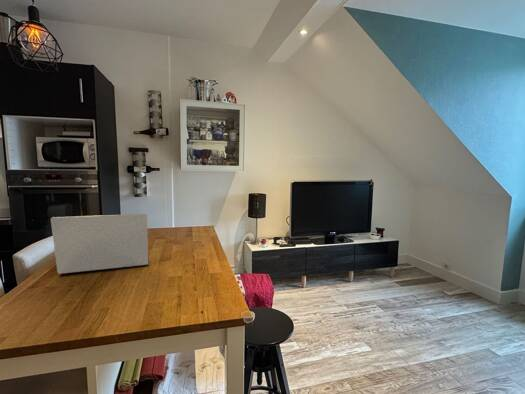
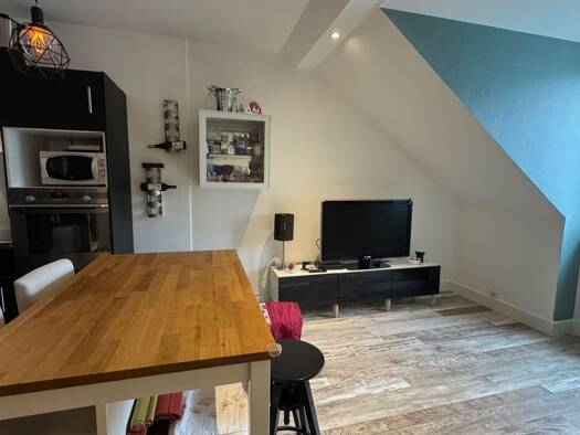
- laptop (107, 237)
